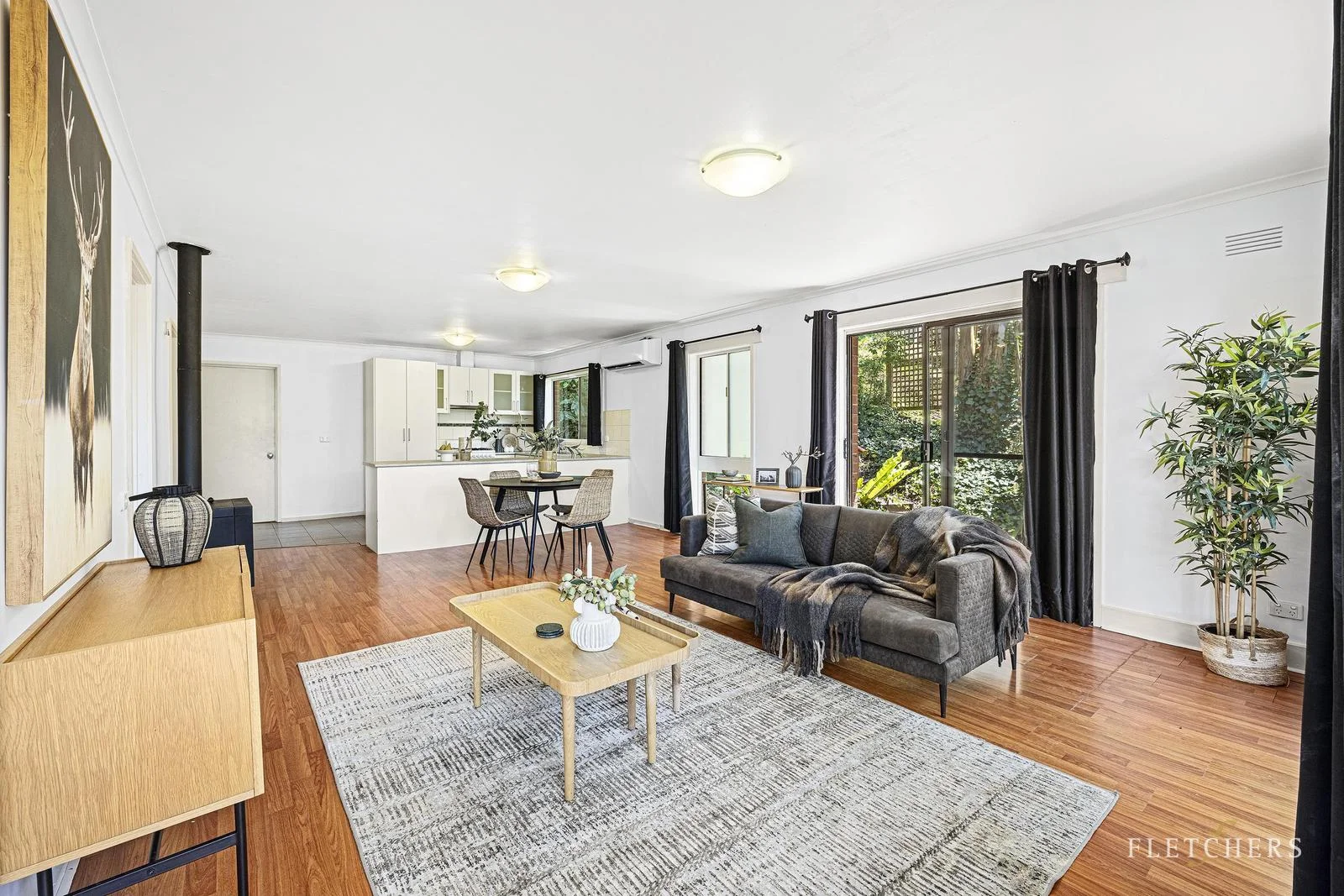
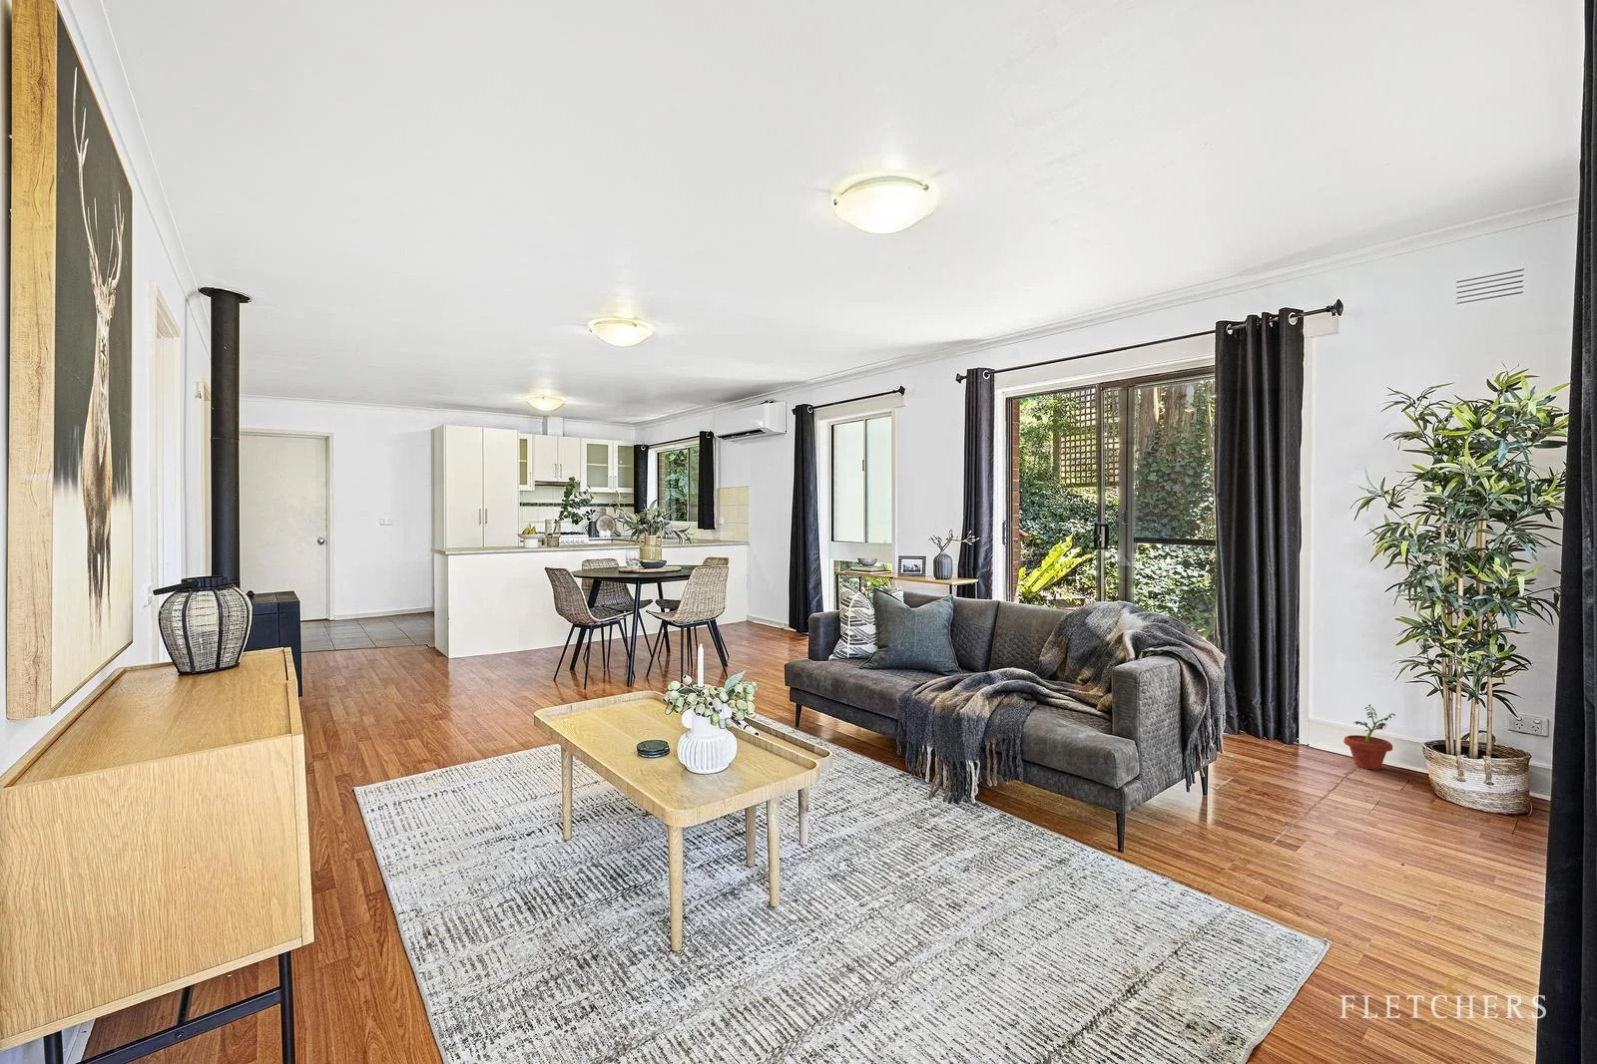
+ potted plant (1369, 736)
